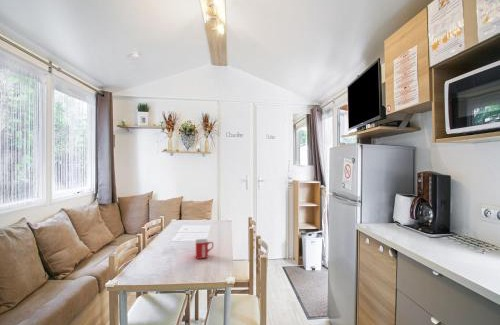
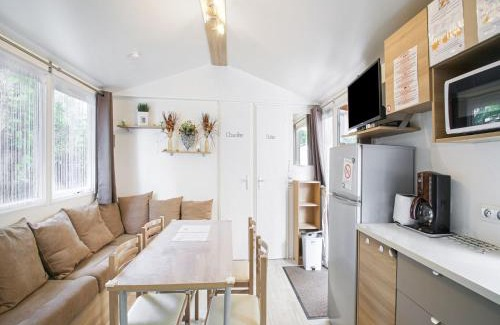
- mug (204, 248)
